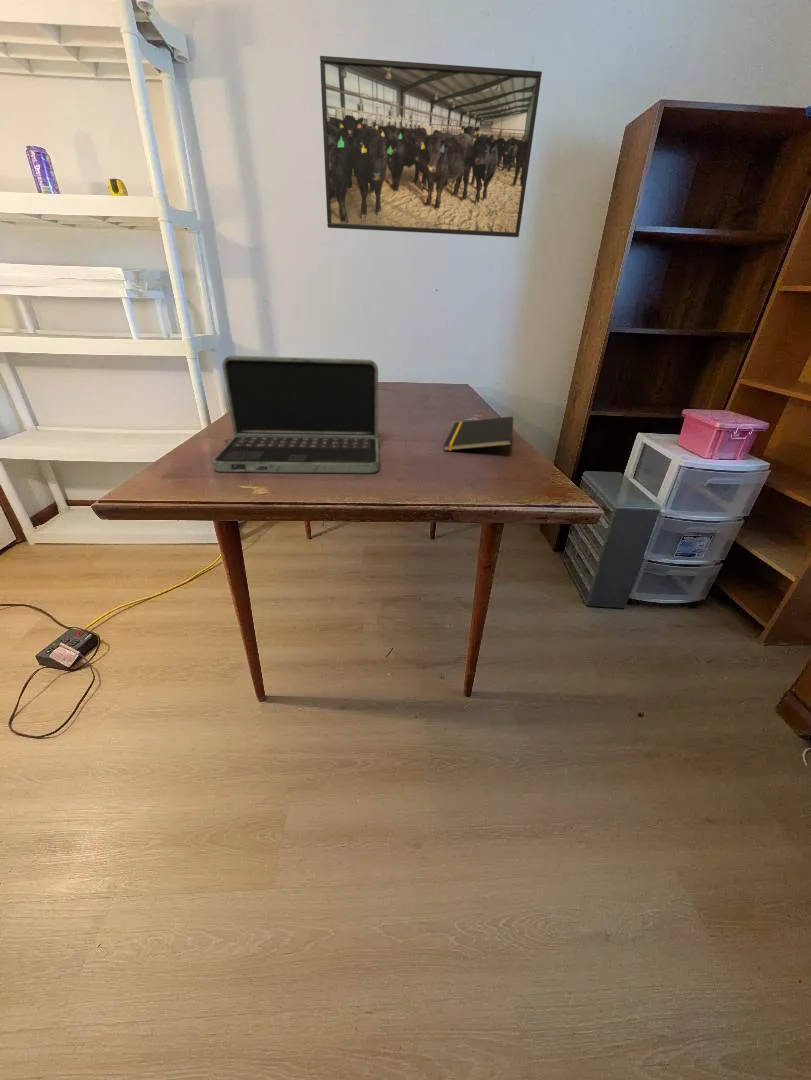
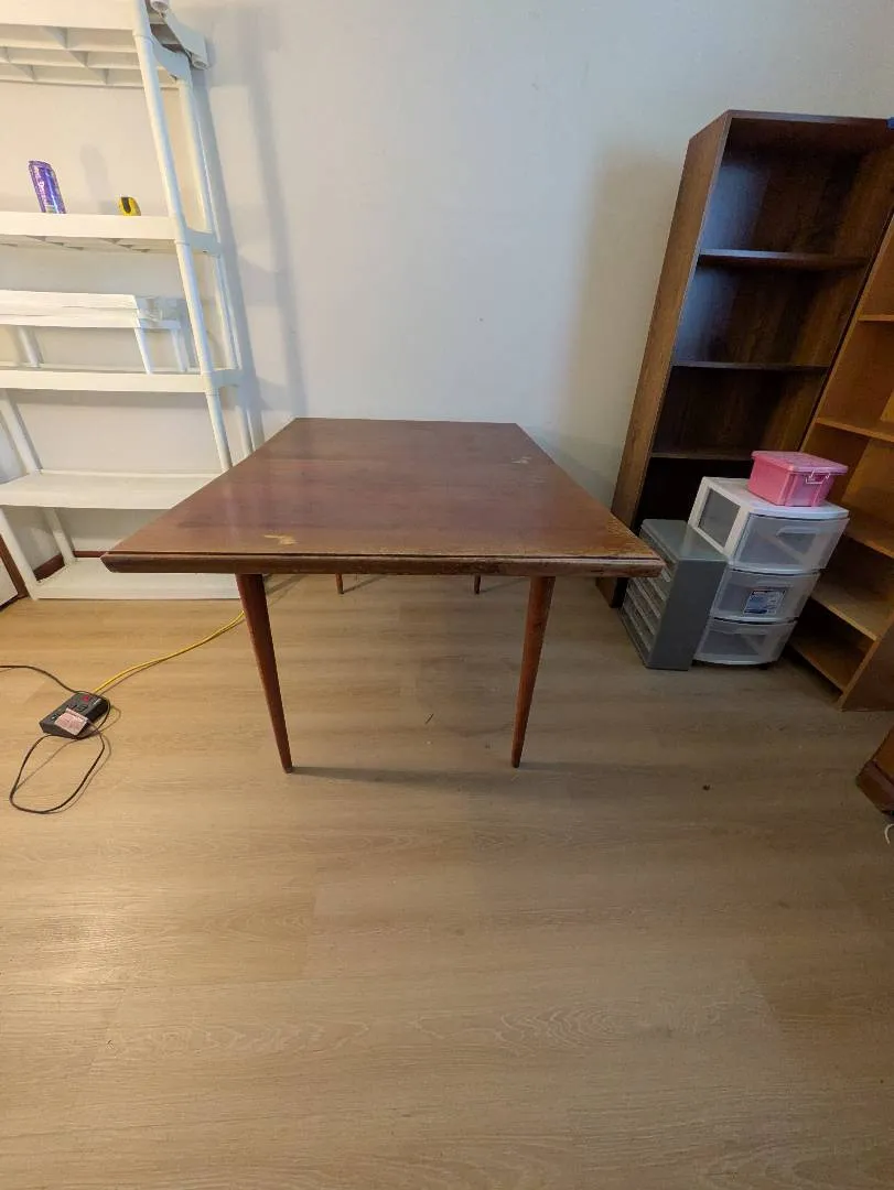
- laptop (295, 410)
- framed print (427, 154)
- notepad (480, 432)
